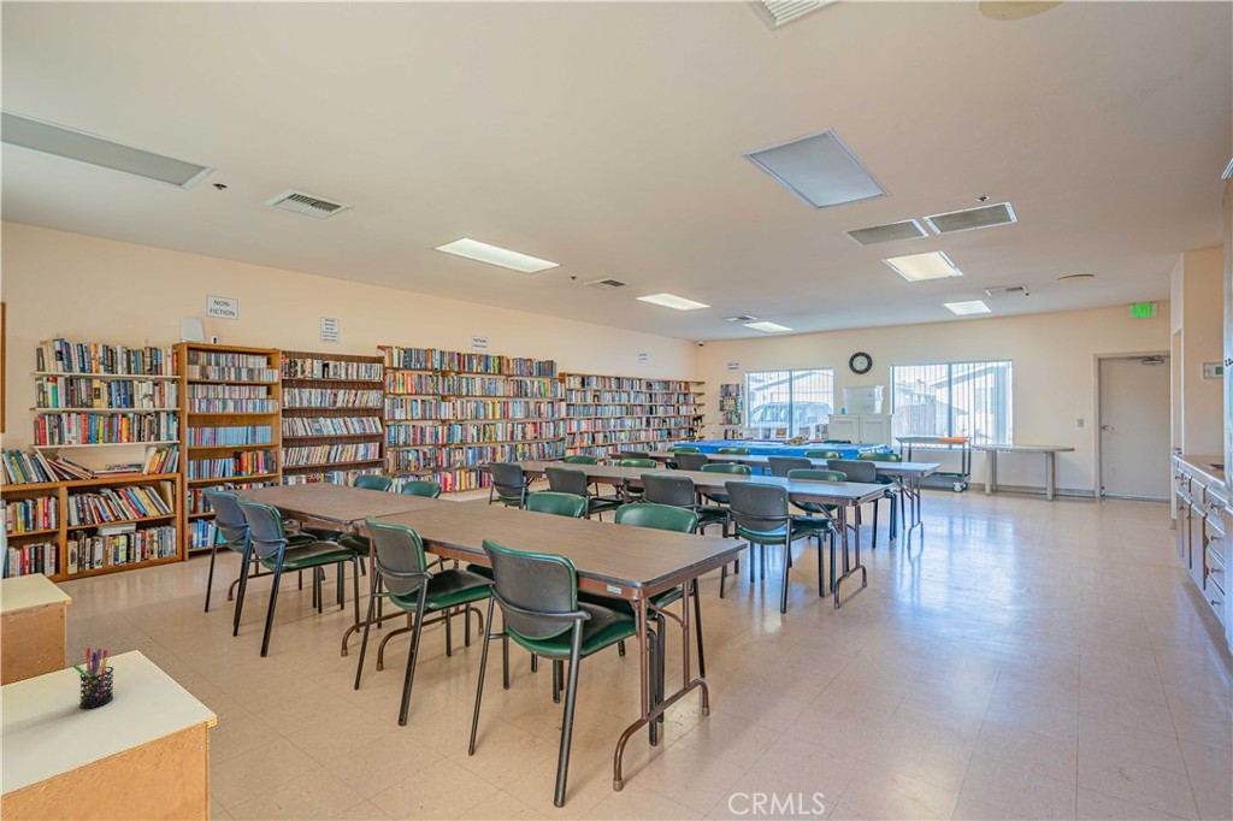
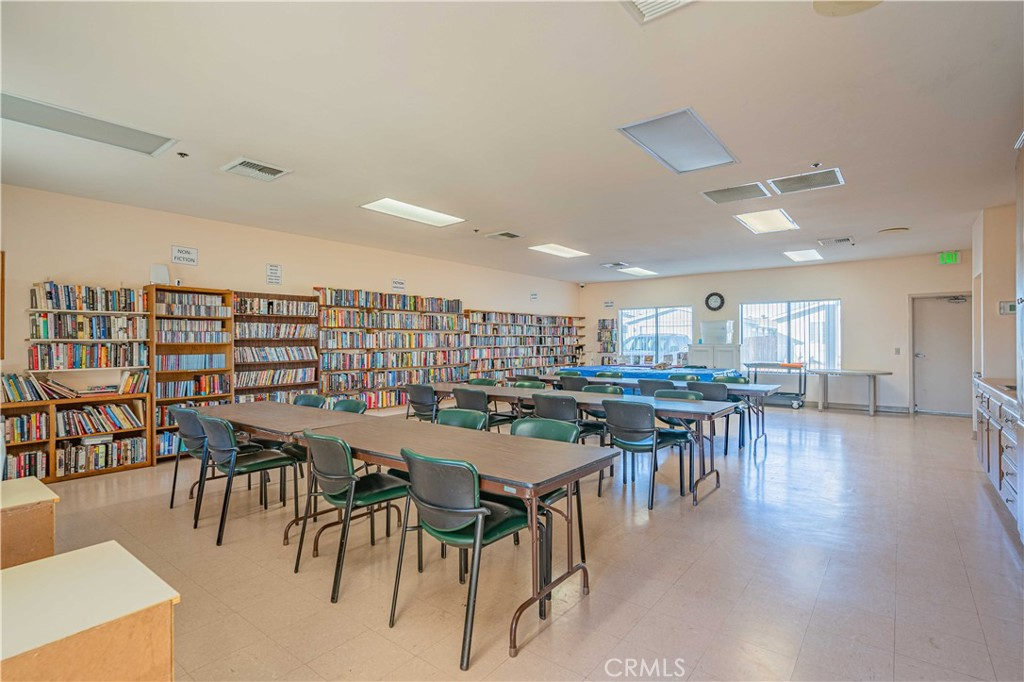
- pen holder (92, 677)
